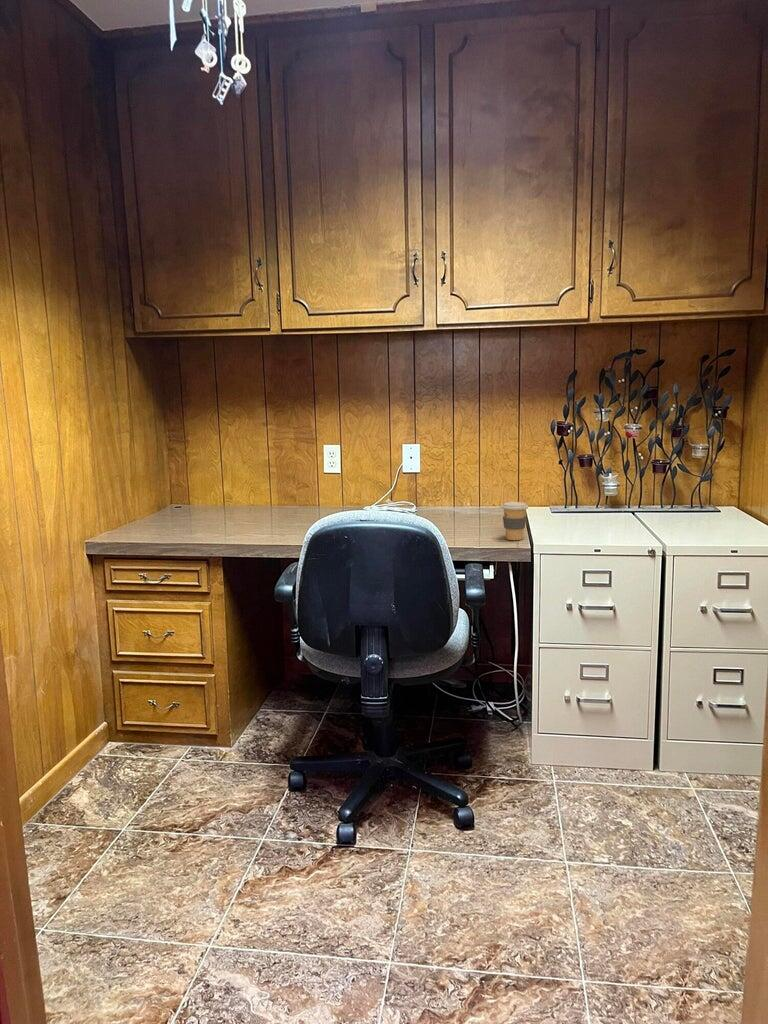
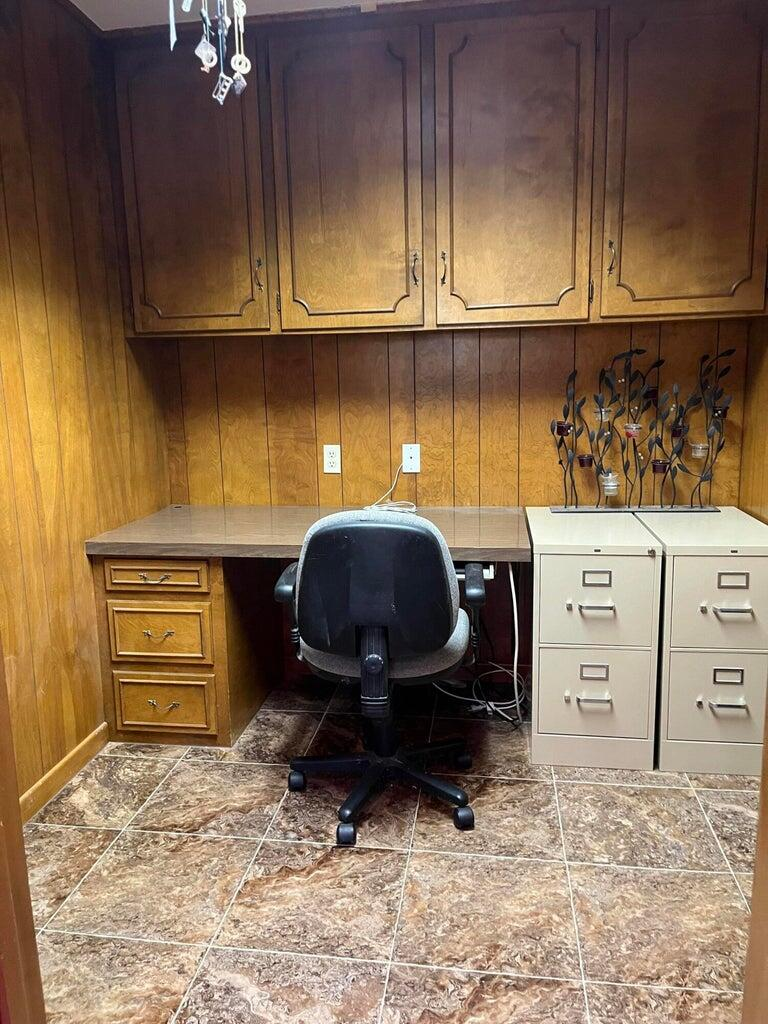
- coffee cup (514, 521)
